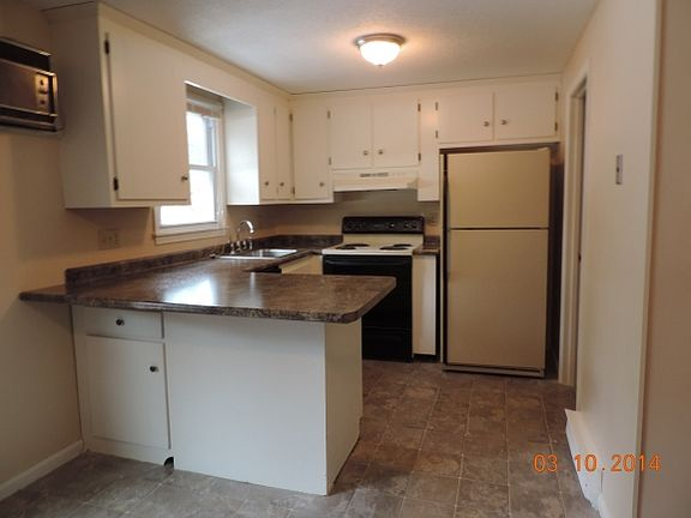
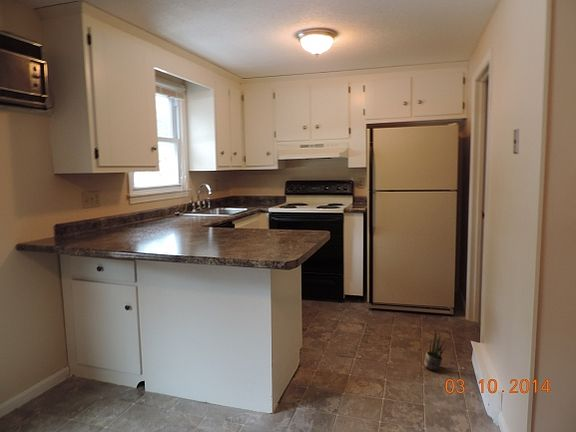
+ potted plant (435, 349)
